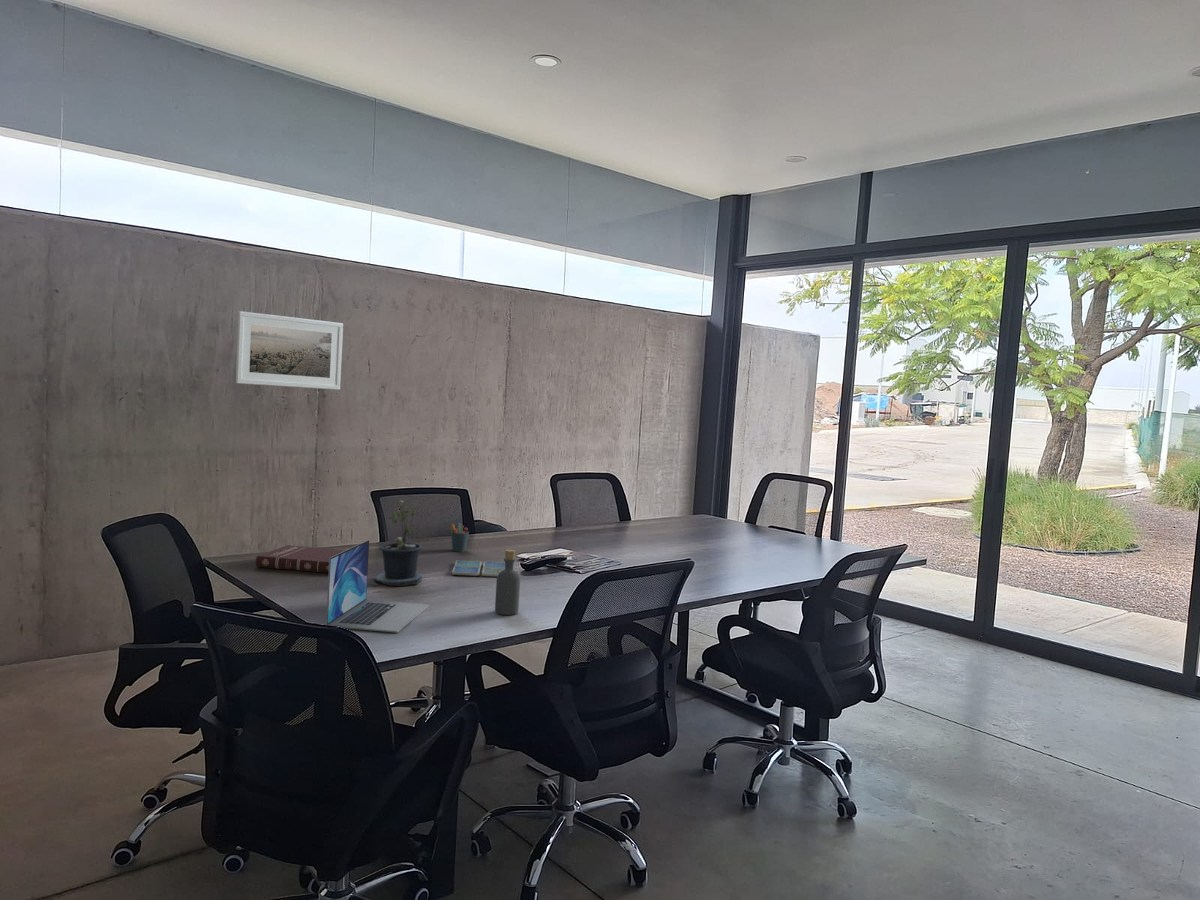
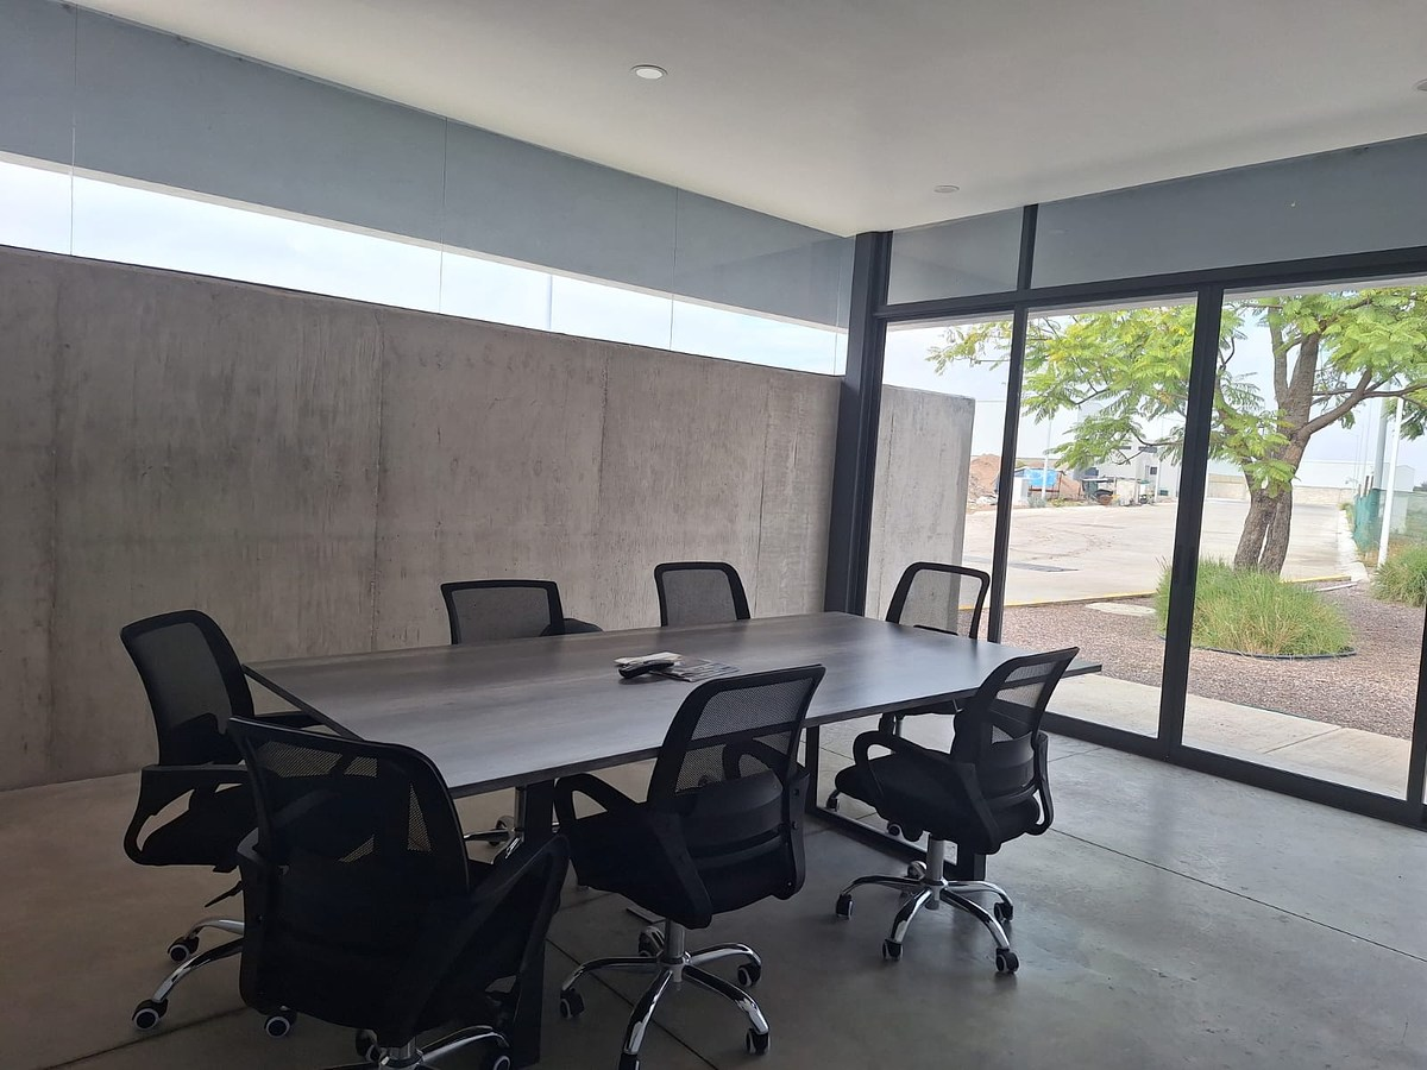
- potted plant (398, 539)
- pen holder (459, 536)
- drink coaster (480, 568)
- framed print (291, 352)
- book (312, 559)
- laptop (366, 583)
- bottle (508, 581)
